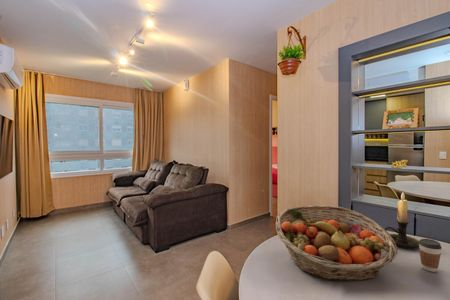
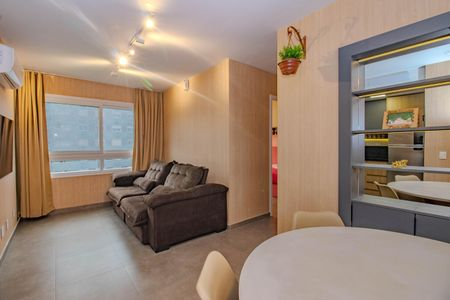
- candle holder (398, 218)
- coffee cup (429, 255)
- fruit basket (330, 238)
